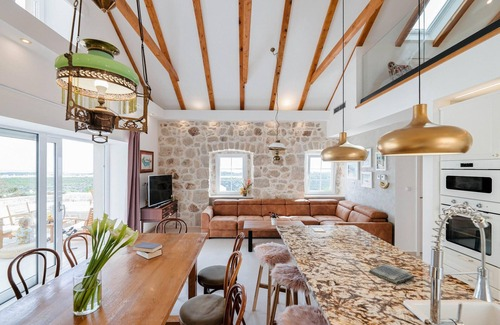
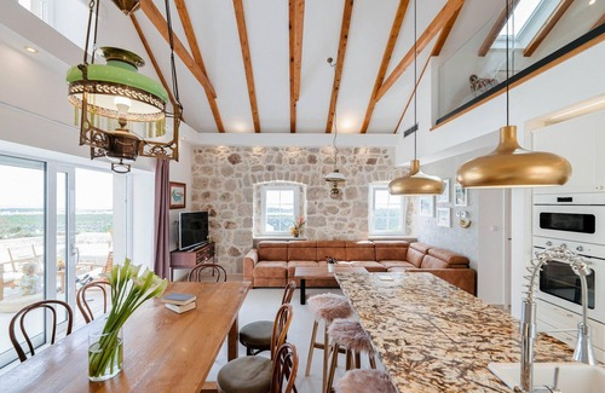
- dish towel (391, 272)
